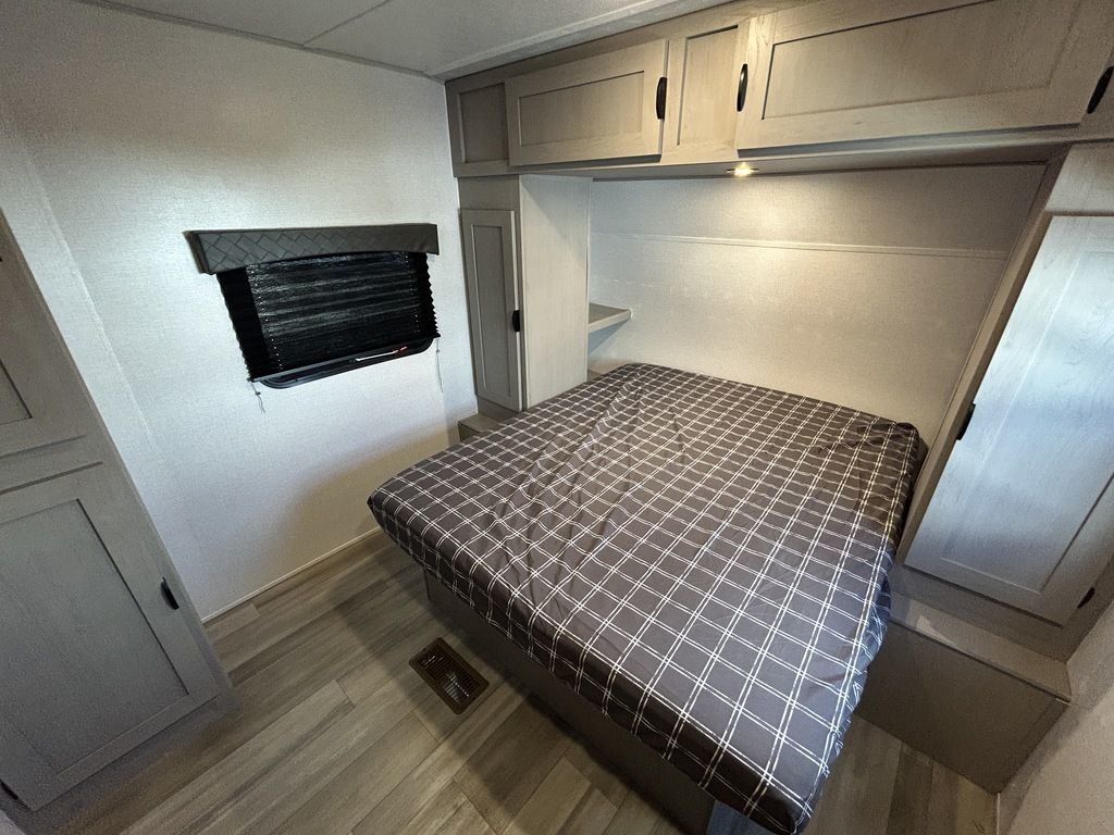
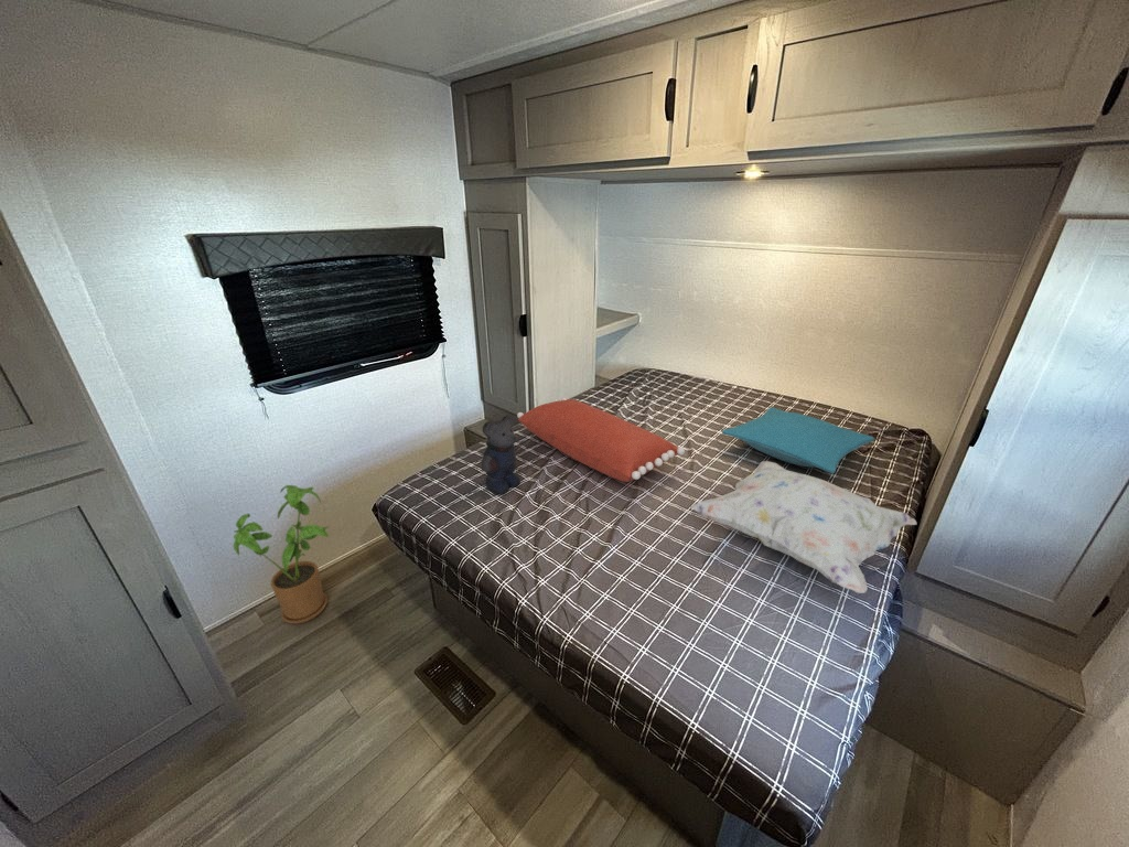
+ pillow (796, 437)
+ decorative pillow (800, 513)
+ pillow (594, 433)
+ bear (497, 452)
+ house plant (295, 557)
